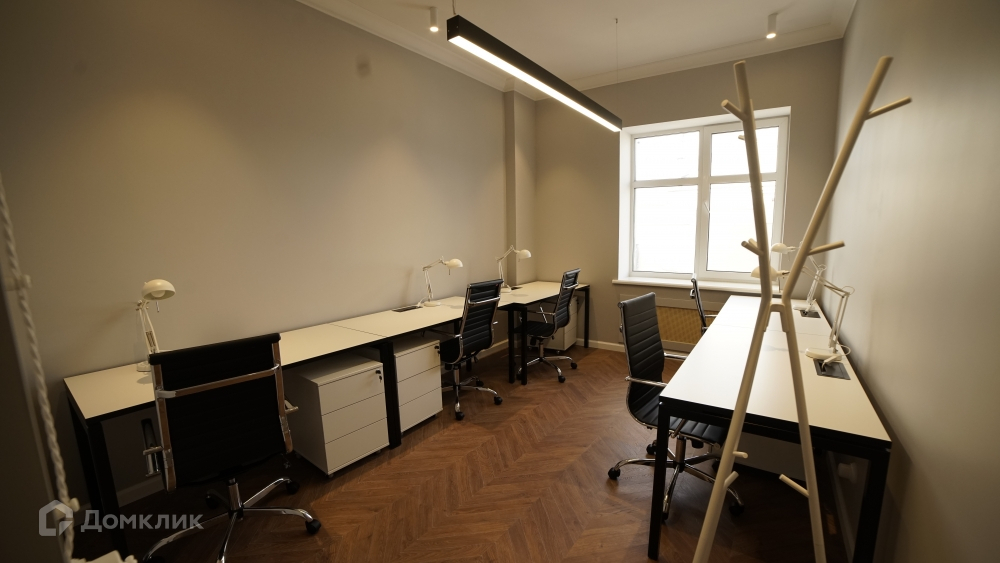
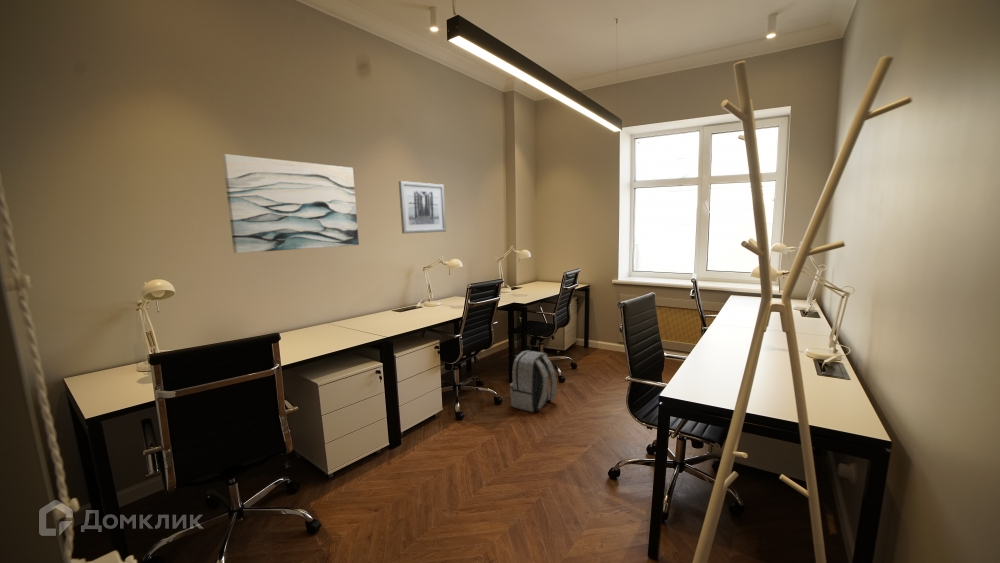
+ wall art (424, 208)
+ backpack (533, 378)
+ wall art (299, 205)
